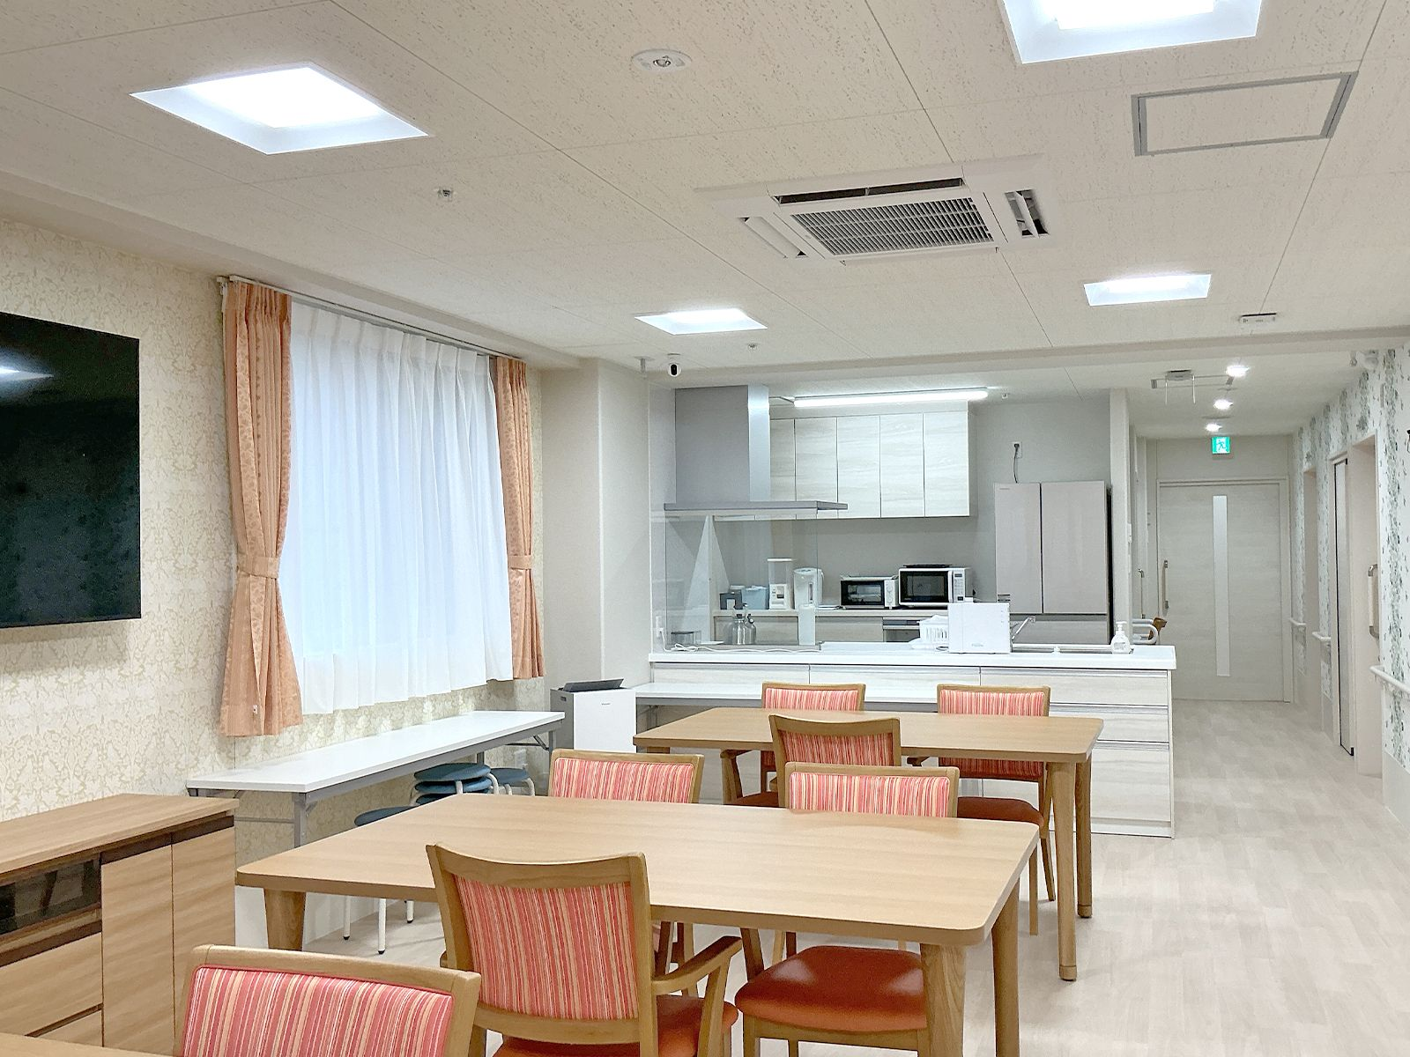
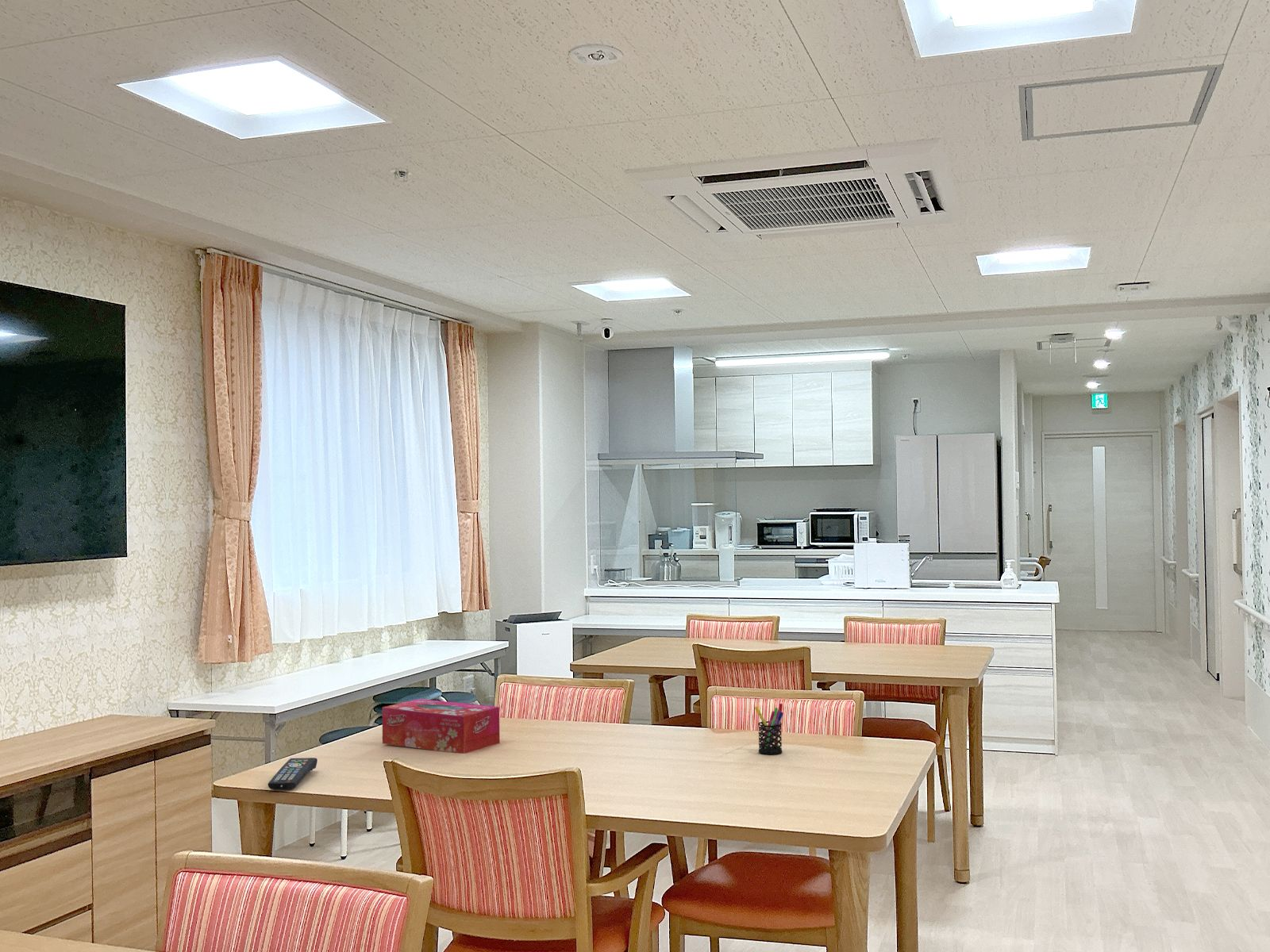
+ remote control (294, 772)
+ pen holder (772, 727)
+ tissue box (441, 725)
